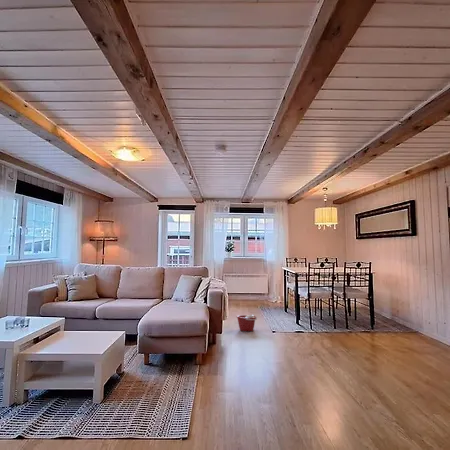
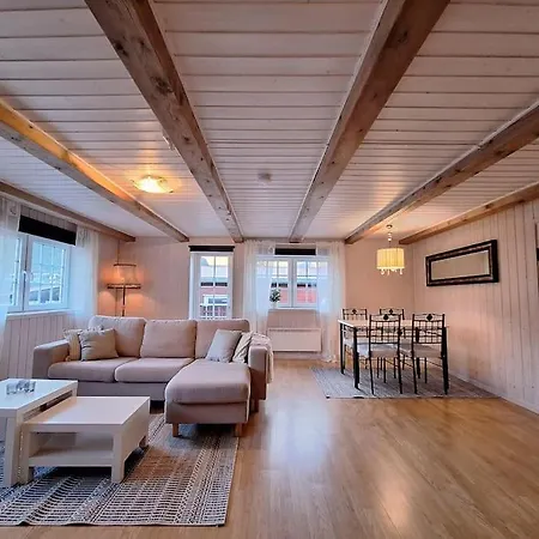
- bucket (246, 322)
